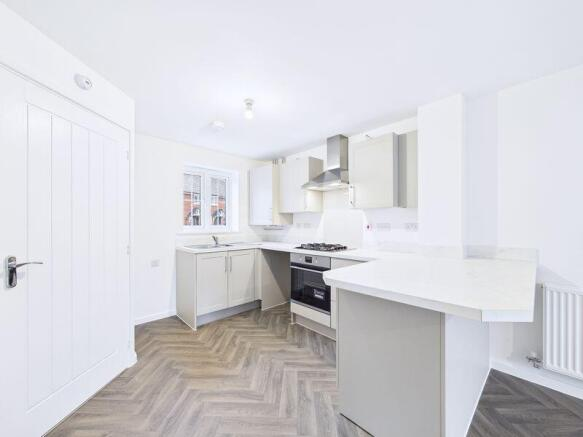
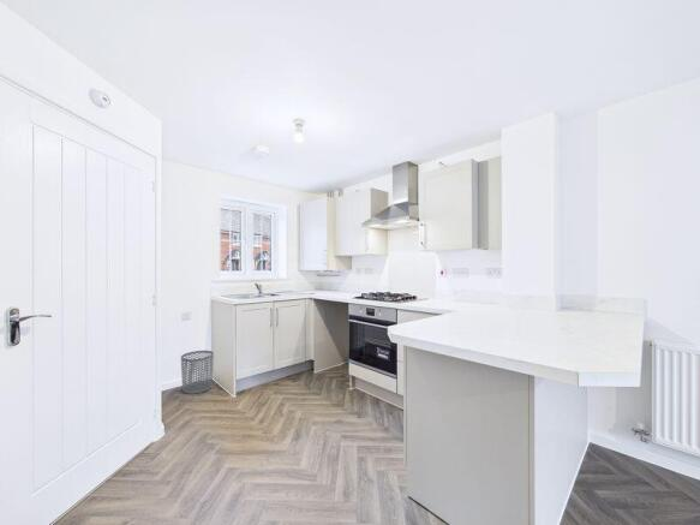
+ waste bin (197, 370)
